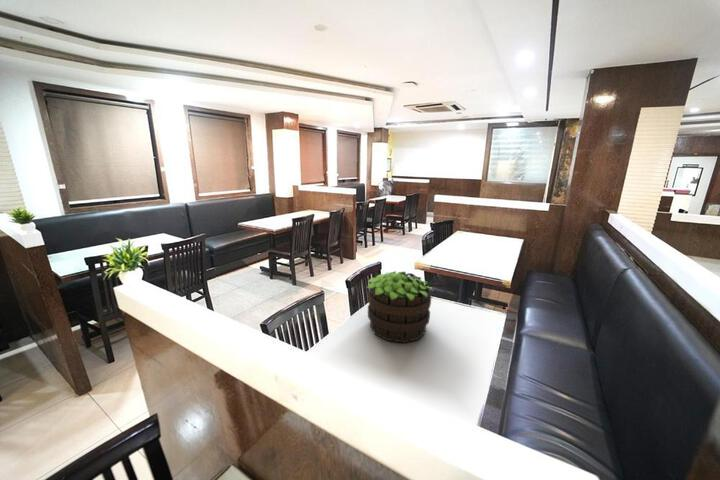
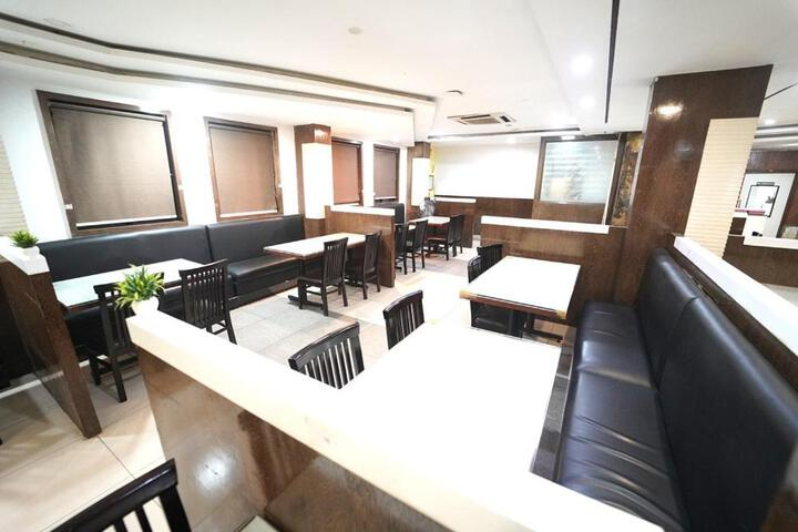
- potted plant (398, 300)
